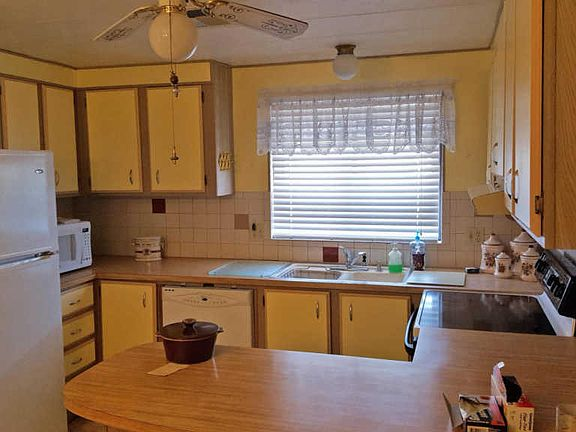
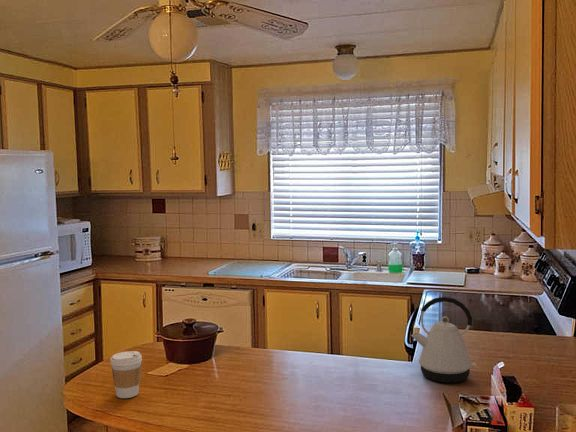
+ kettle (443, 336)
+ coffee cup (126, 373)
